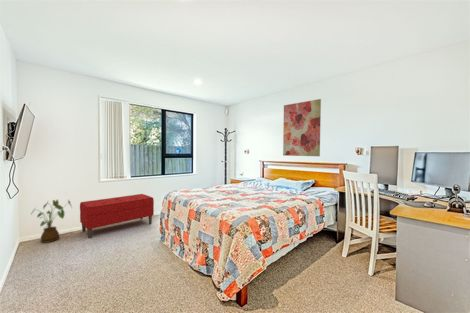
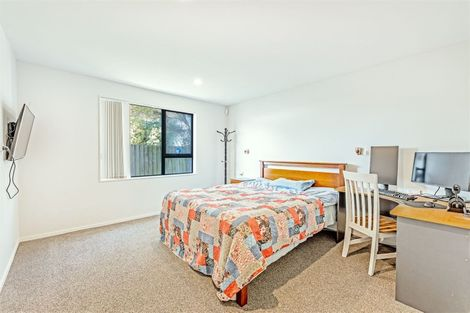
- house plant (52, 220)
- wall art (300, 129)
- bench (118, 213)
